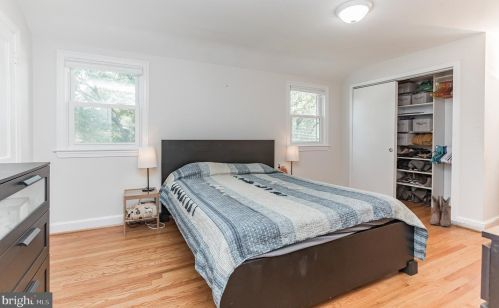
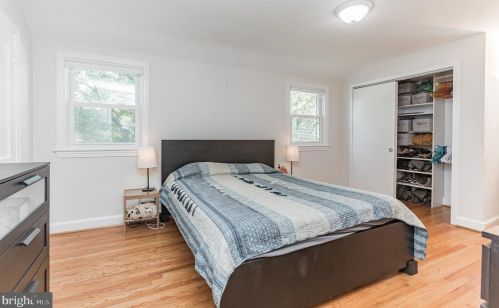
- boots (440, 210)
